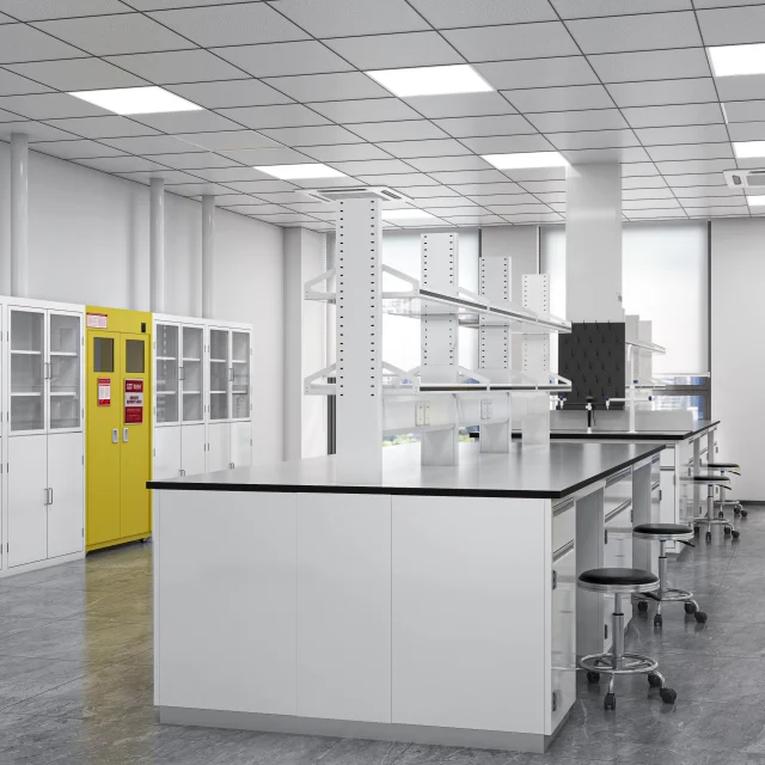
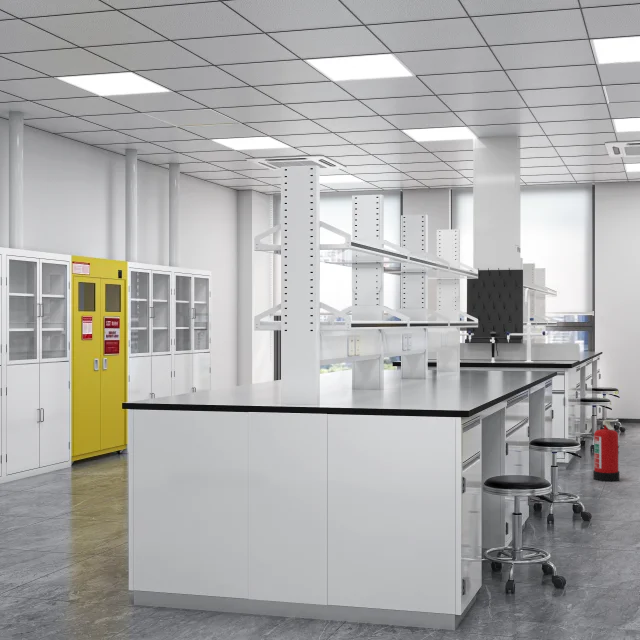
+ fire extinguisher (606, 448)
